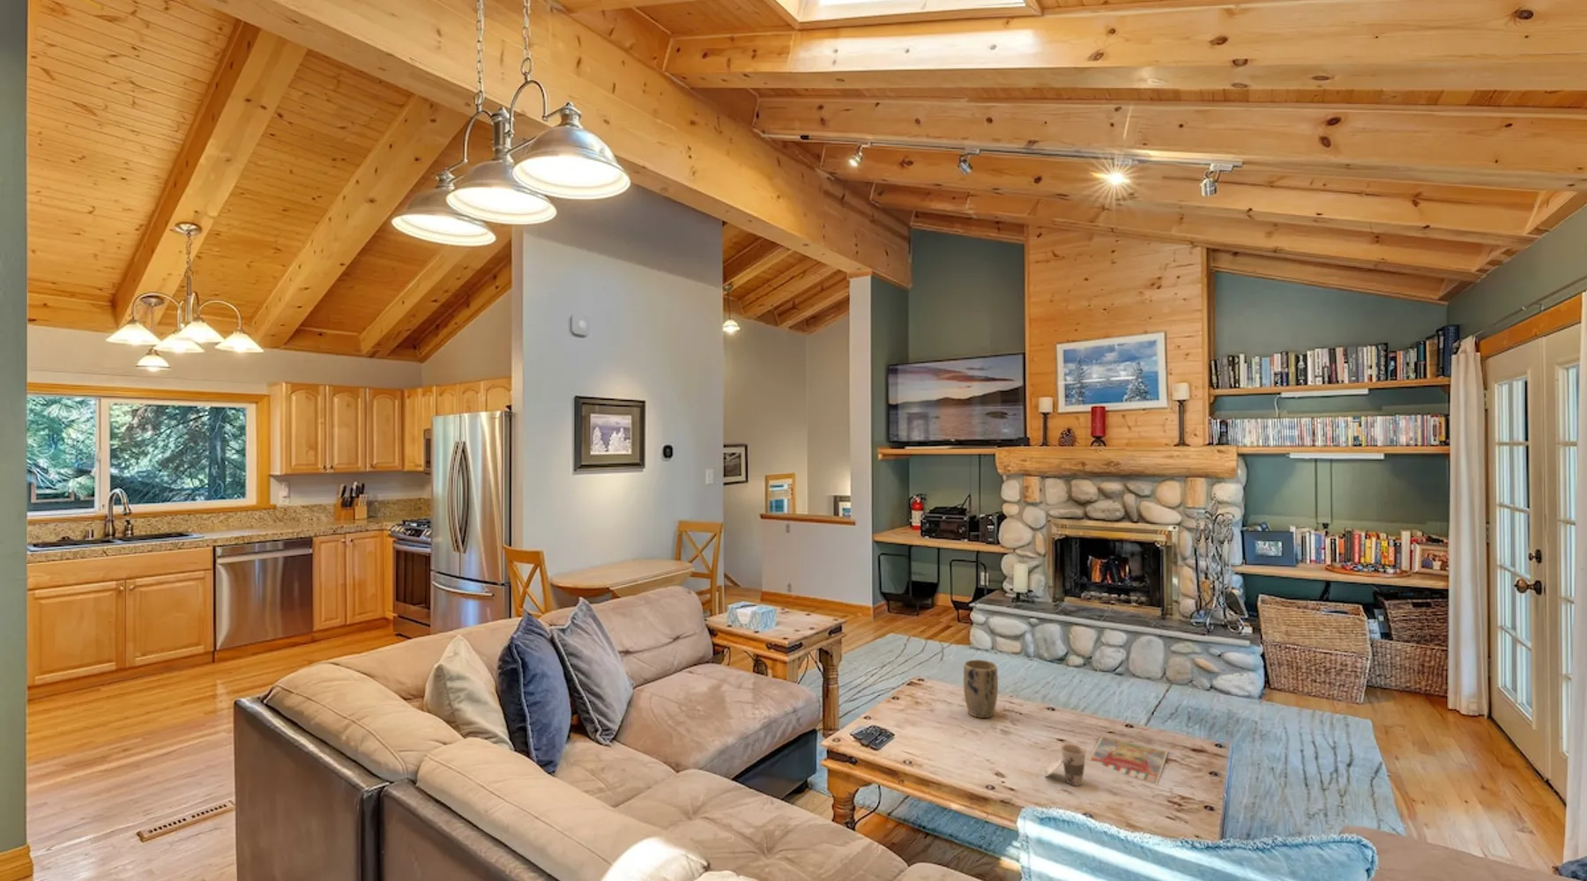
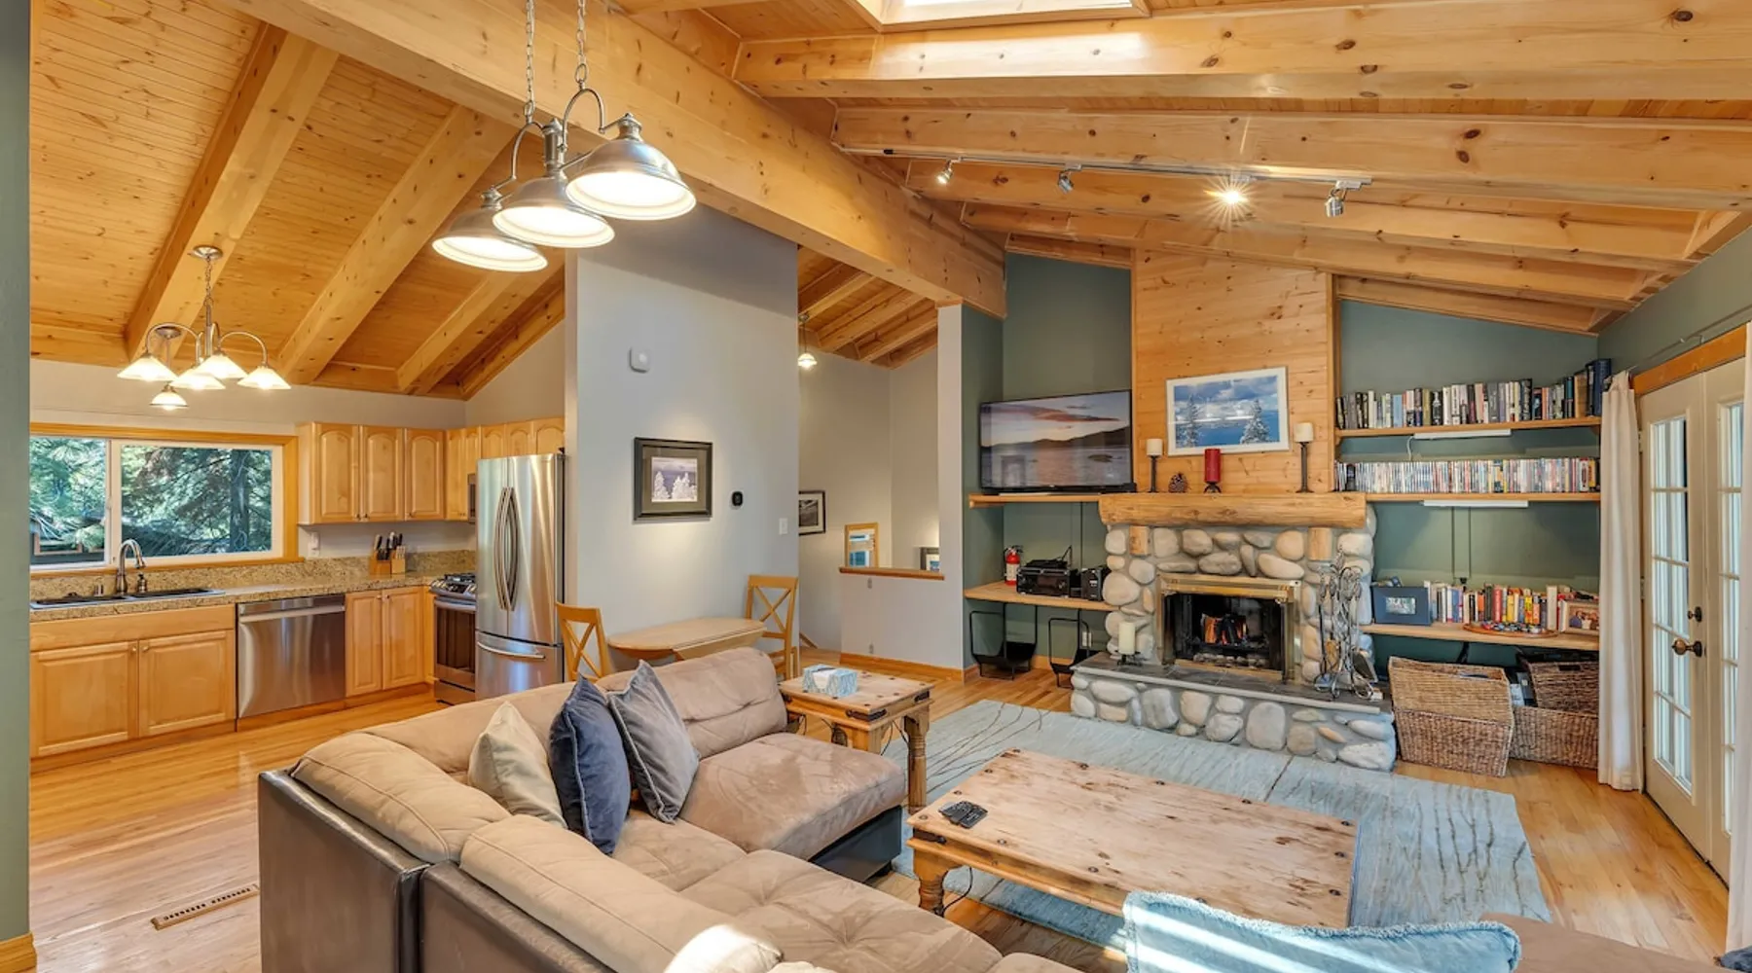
- plant pot (980, 689)
- magazine (1127, 757)
- cup (1065, 763)
